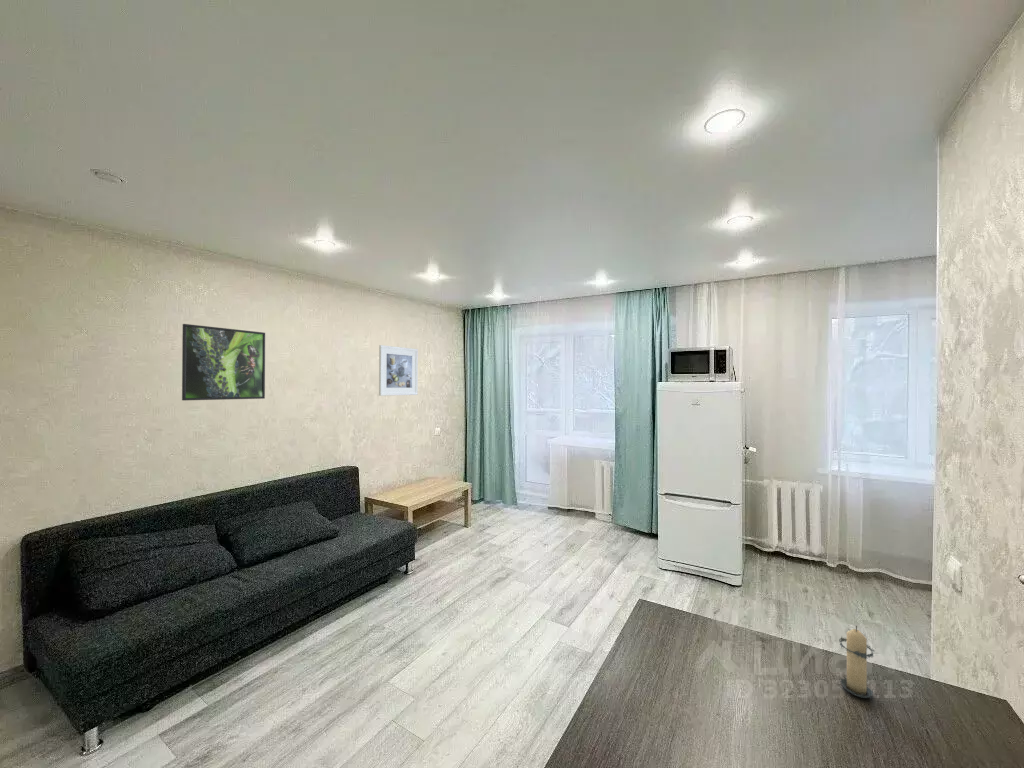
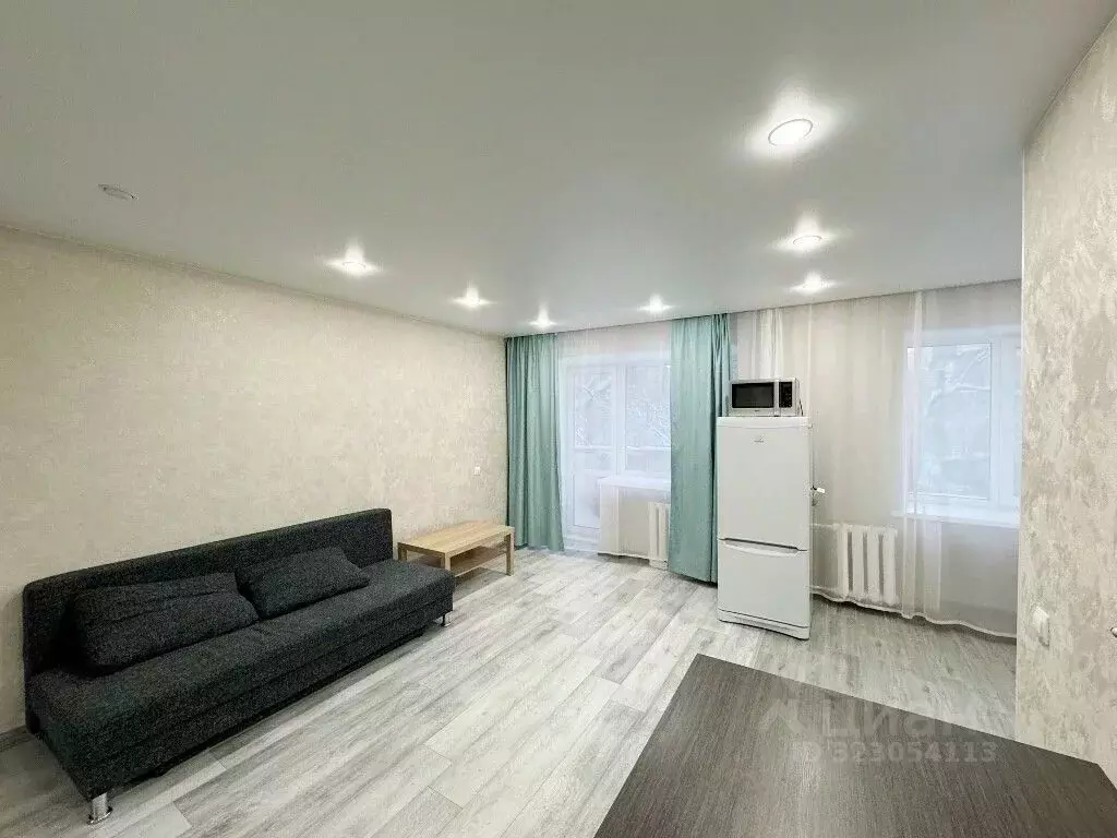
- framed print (226, 364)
- candle (856, 658)
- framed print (399, 371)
